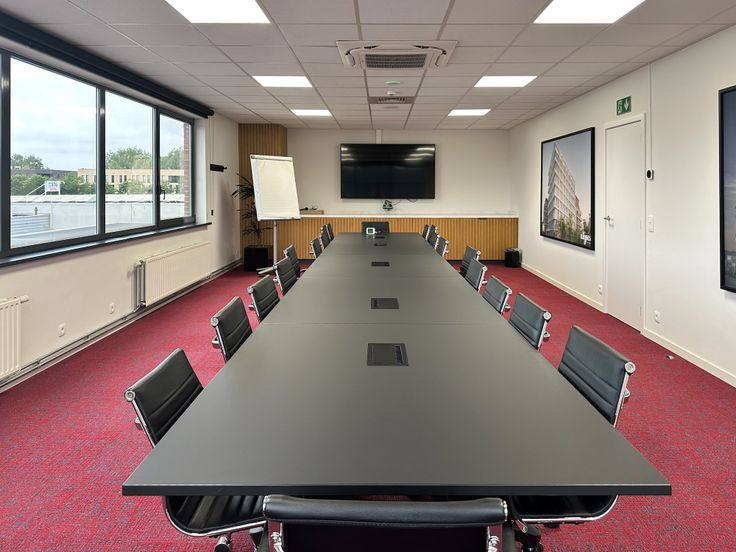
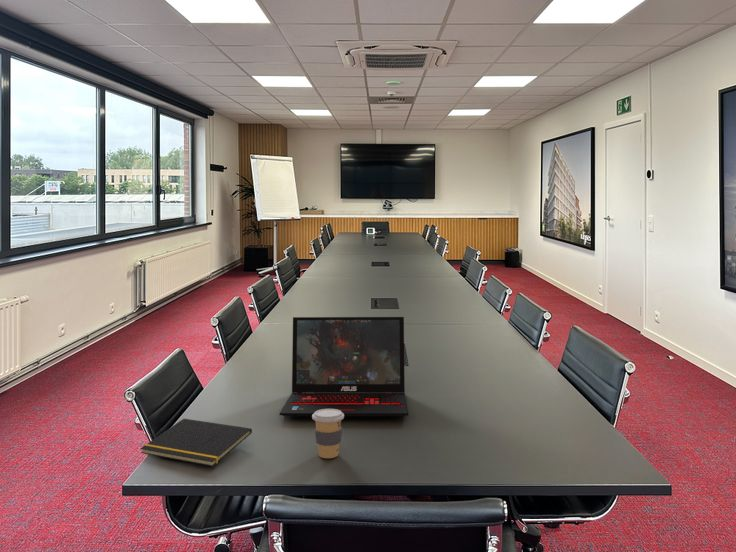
+ laptop (346, 363)
+ coffee cup (328, 433)
+ notepad (197, 440)
